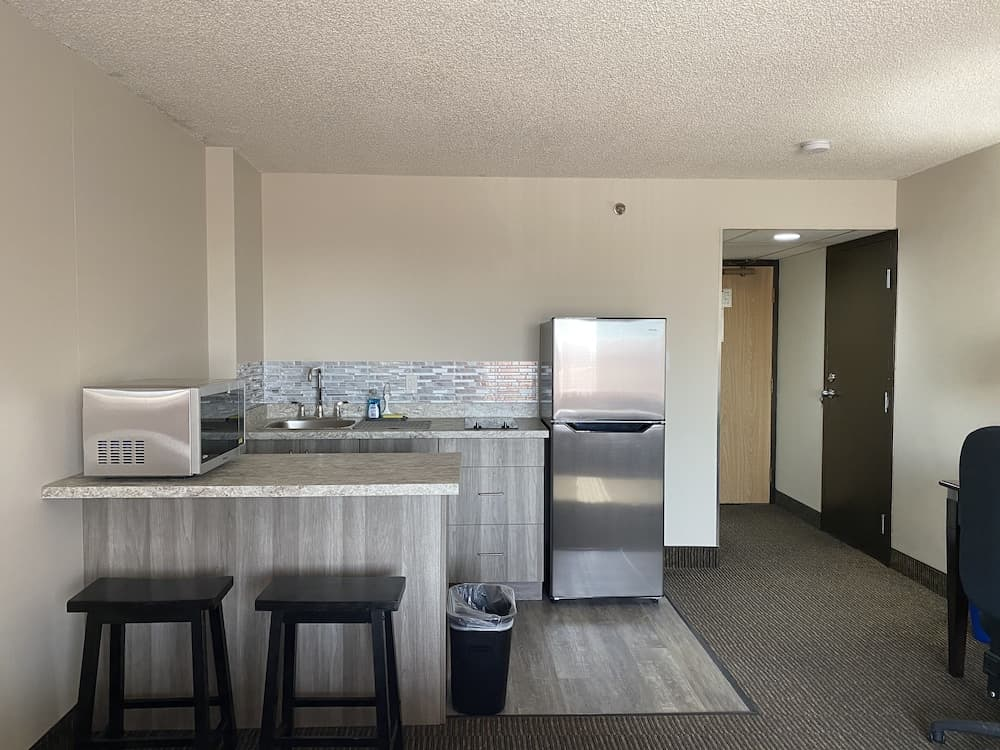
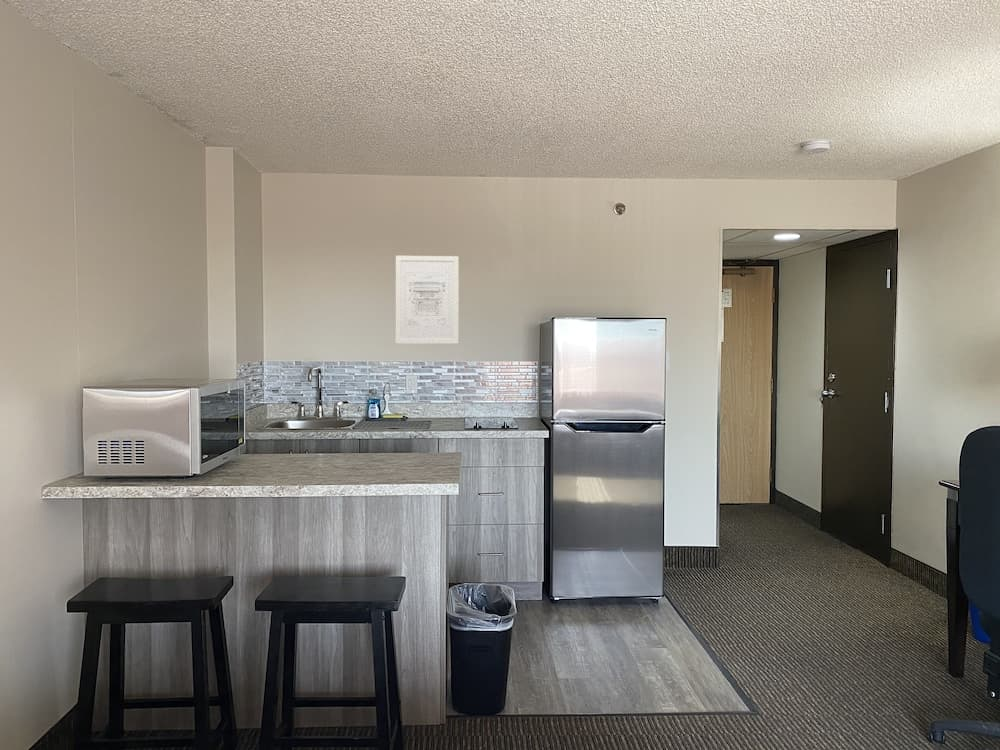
+ wall art (427, 299)
